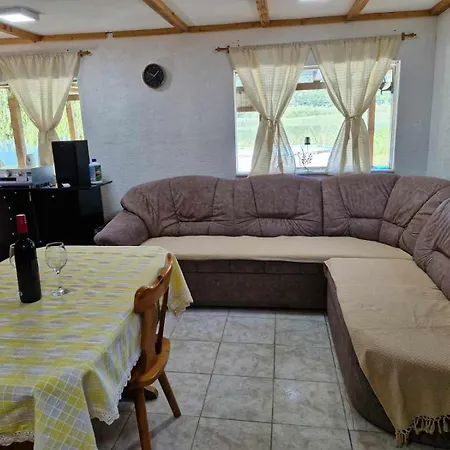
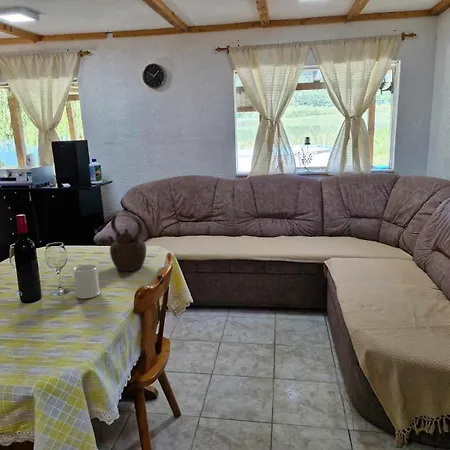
+ mug (87, 279)
+ teapot (124, 240)
